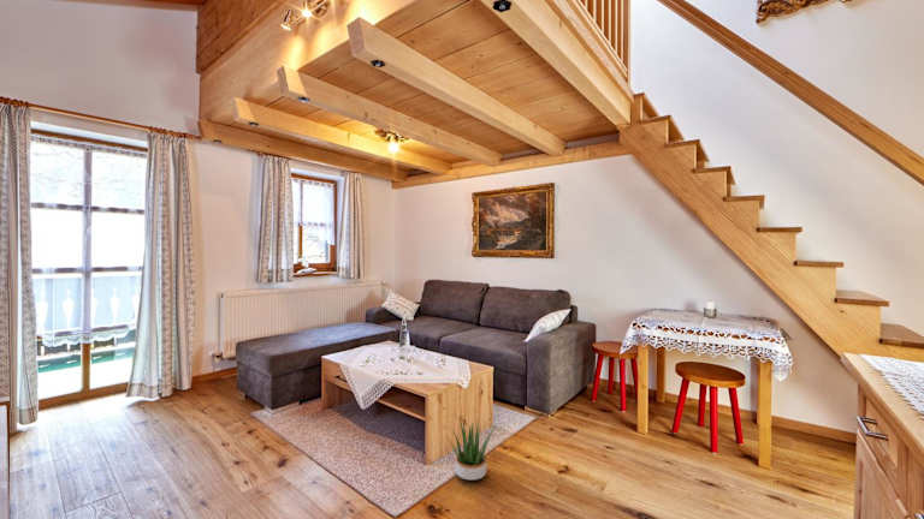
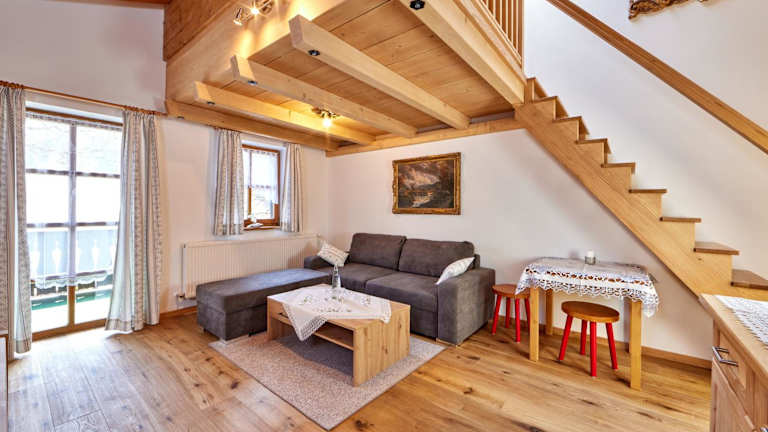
- potted plant (470, 447)
